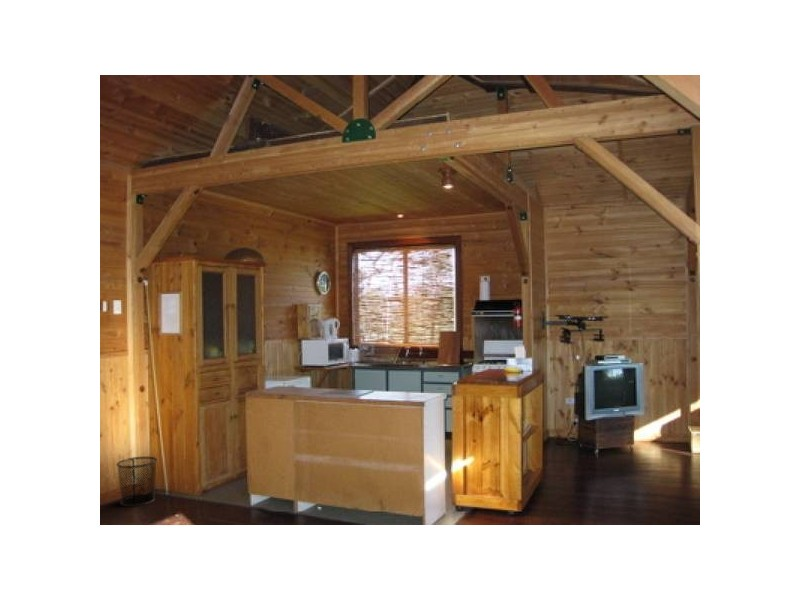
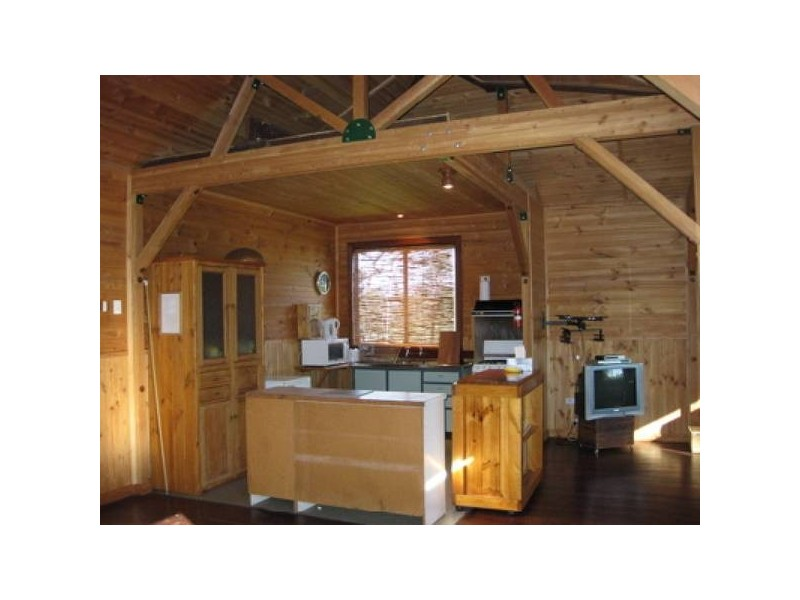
- waste bin (137, 480)
